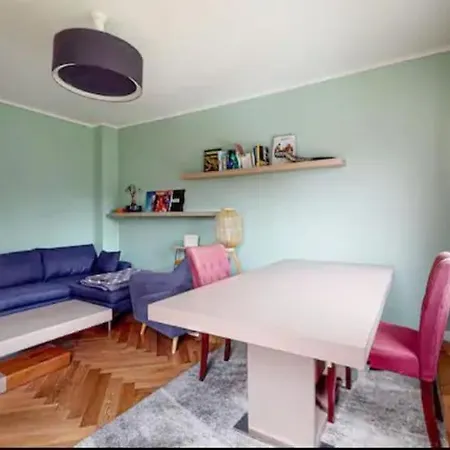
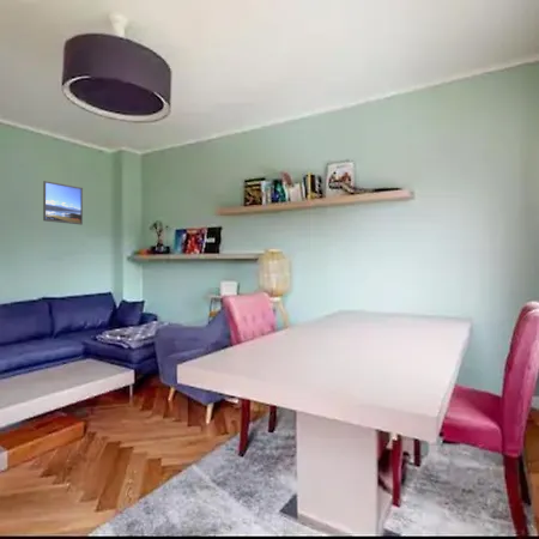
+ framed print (63, 204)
